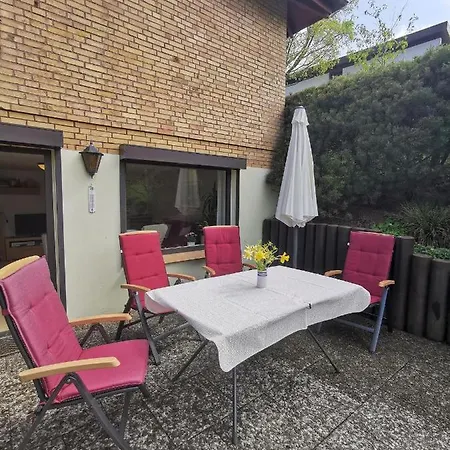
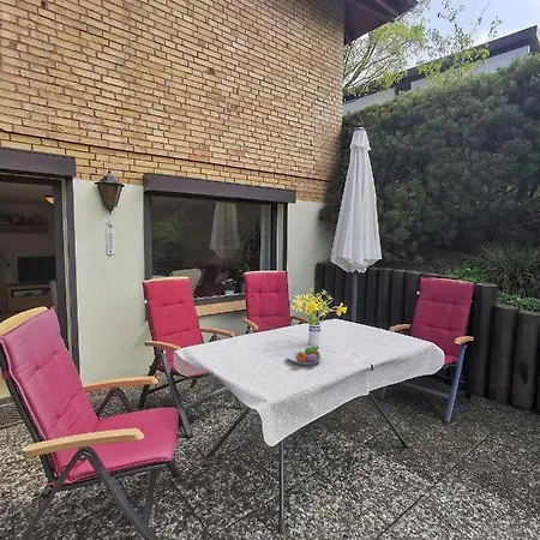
+ fruit bowl (305, 353)
